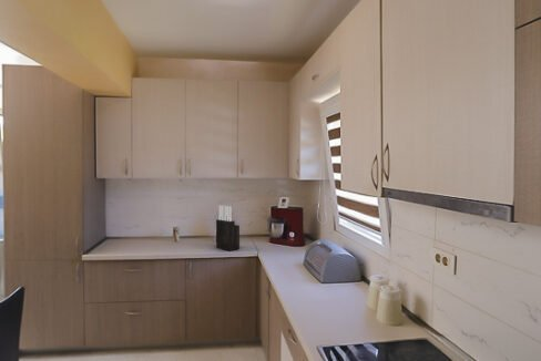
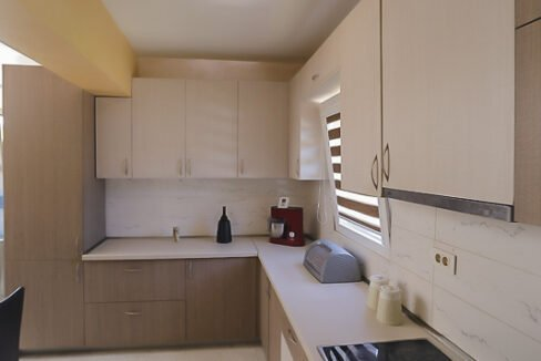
- knife block (228, 227)
